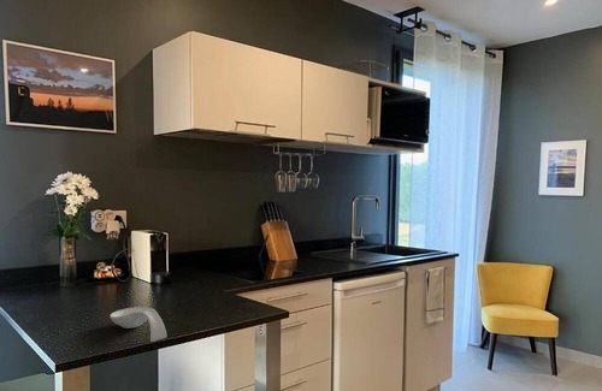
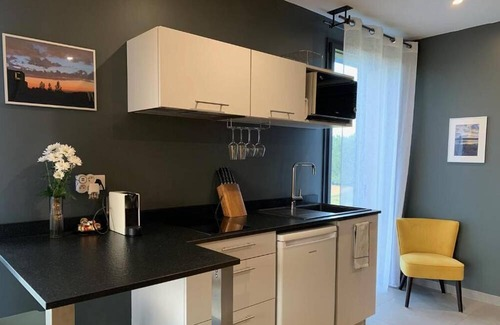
- spoon rest (140, 318)
